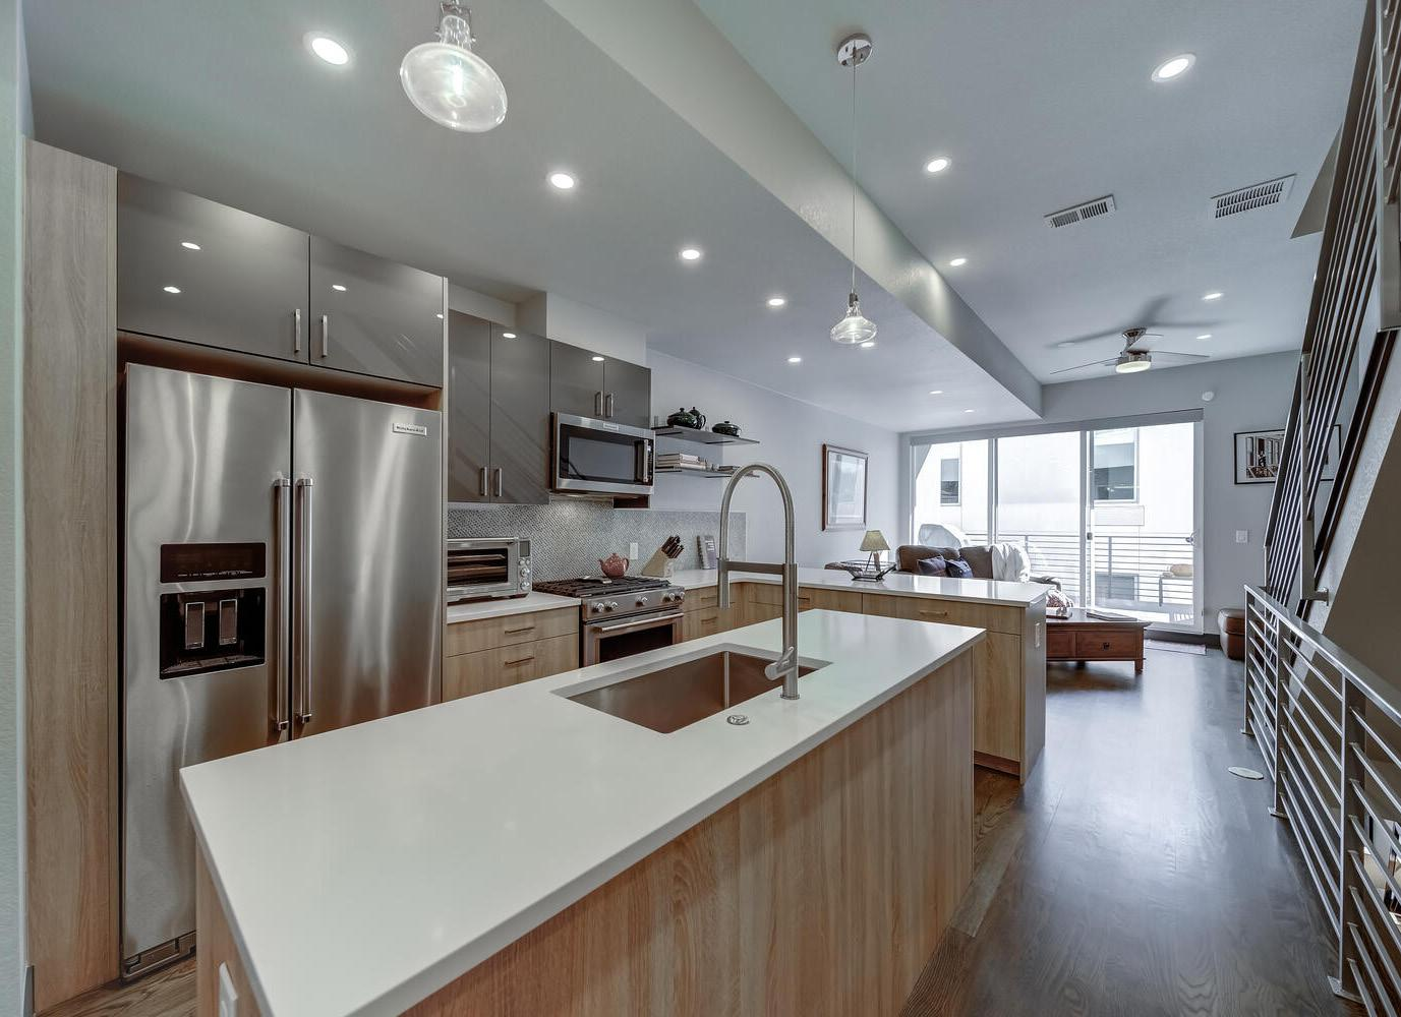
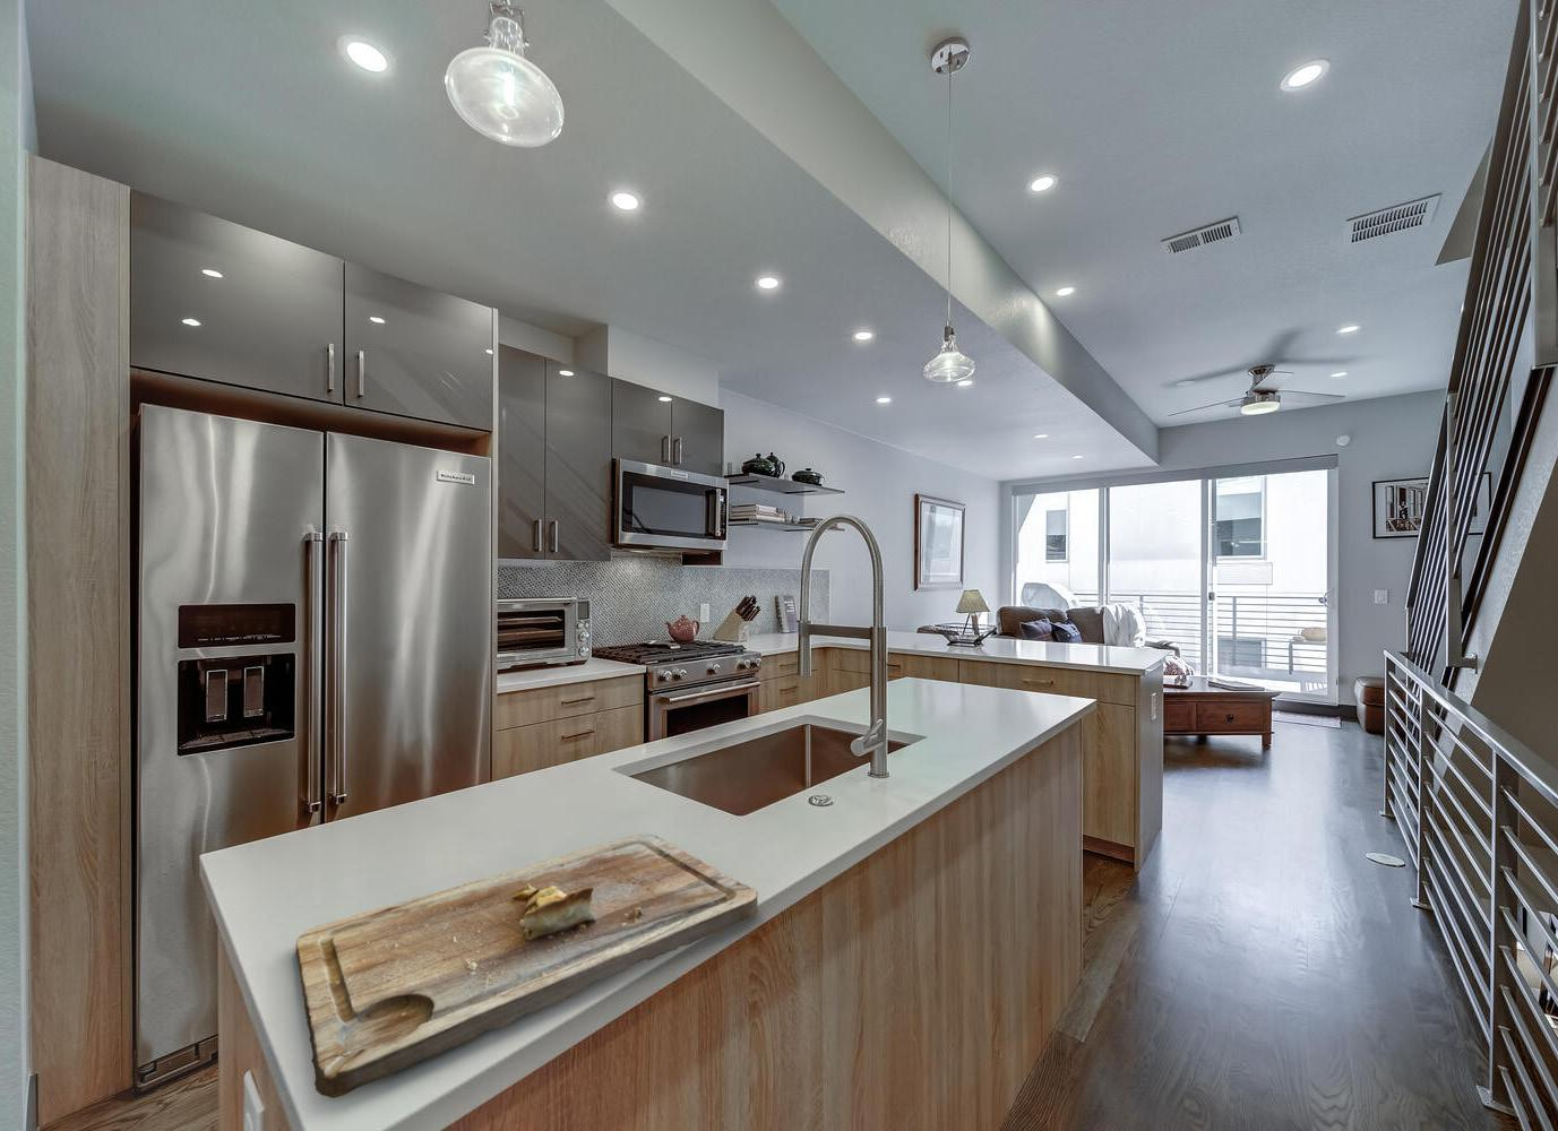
+ cutting board (538, 901)
